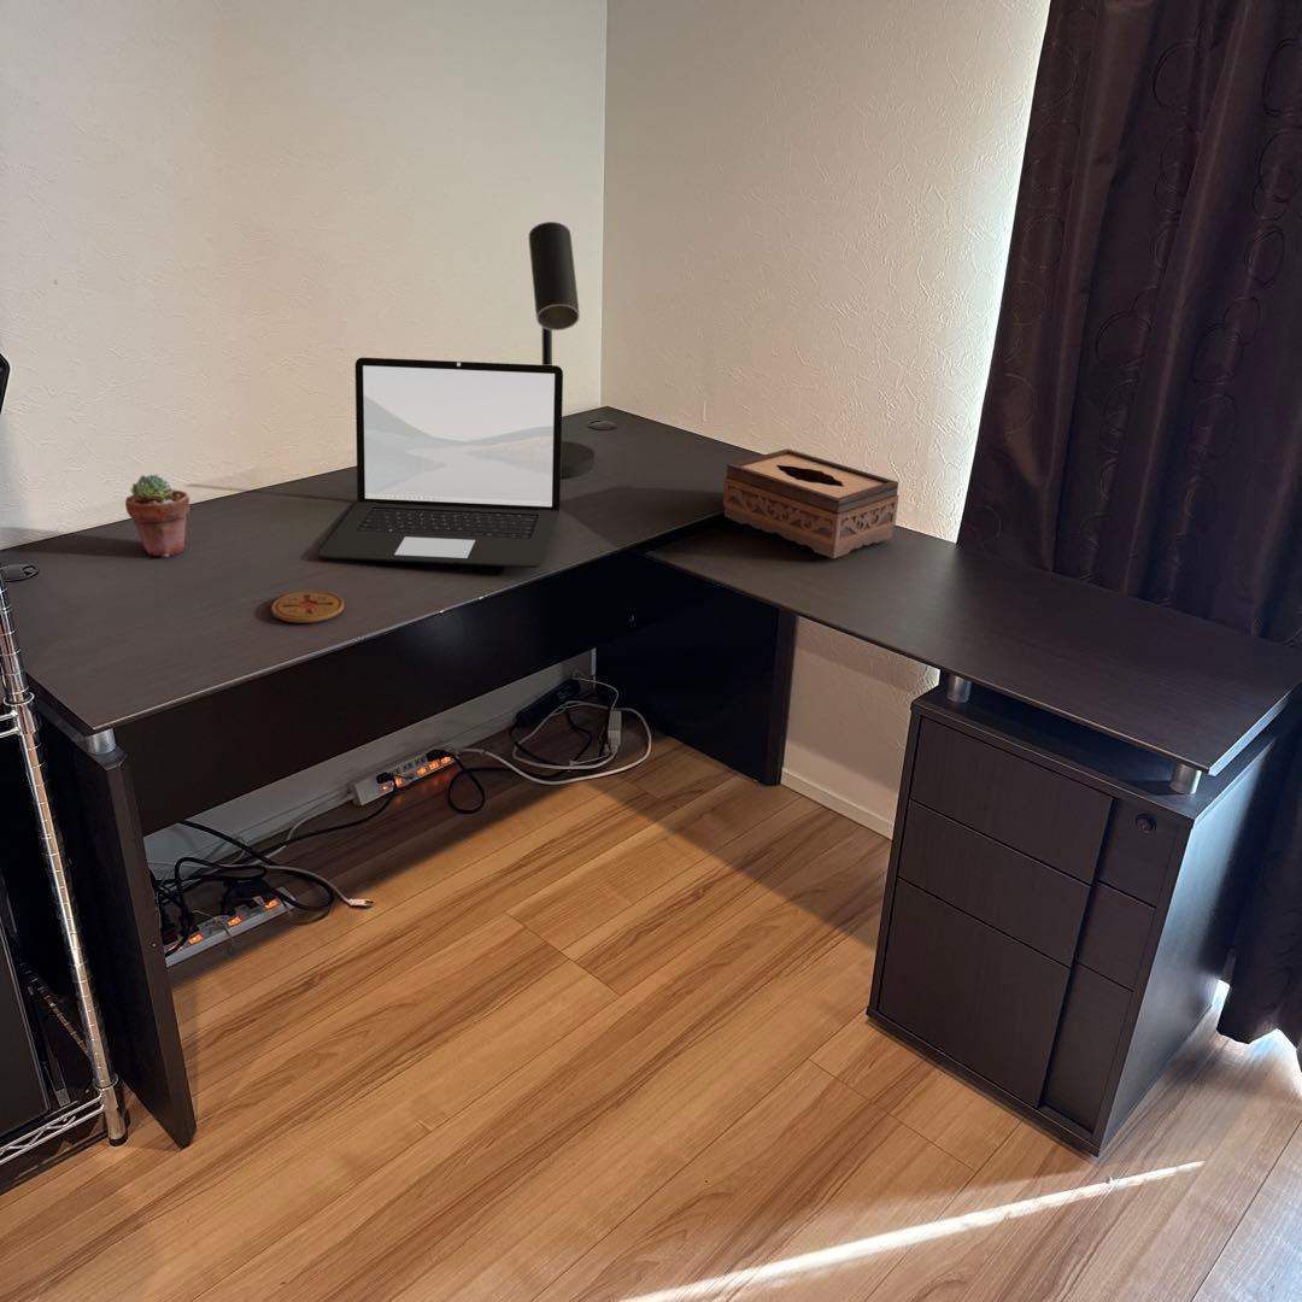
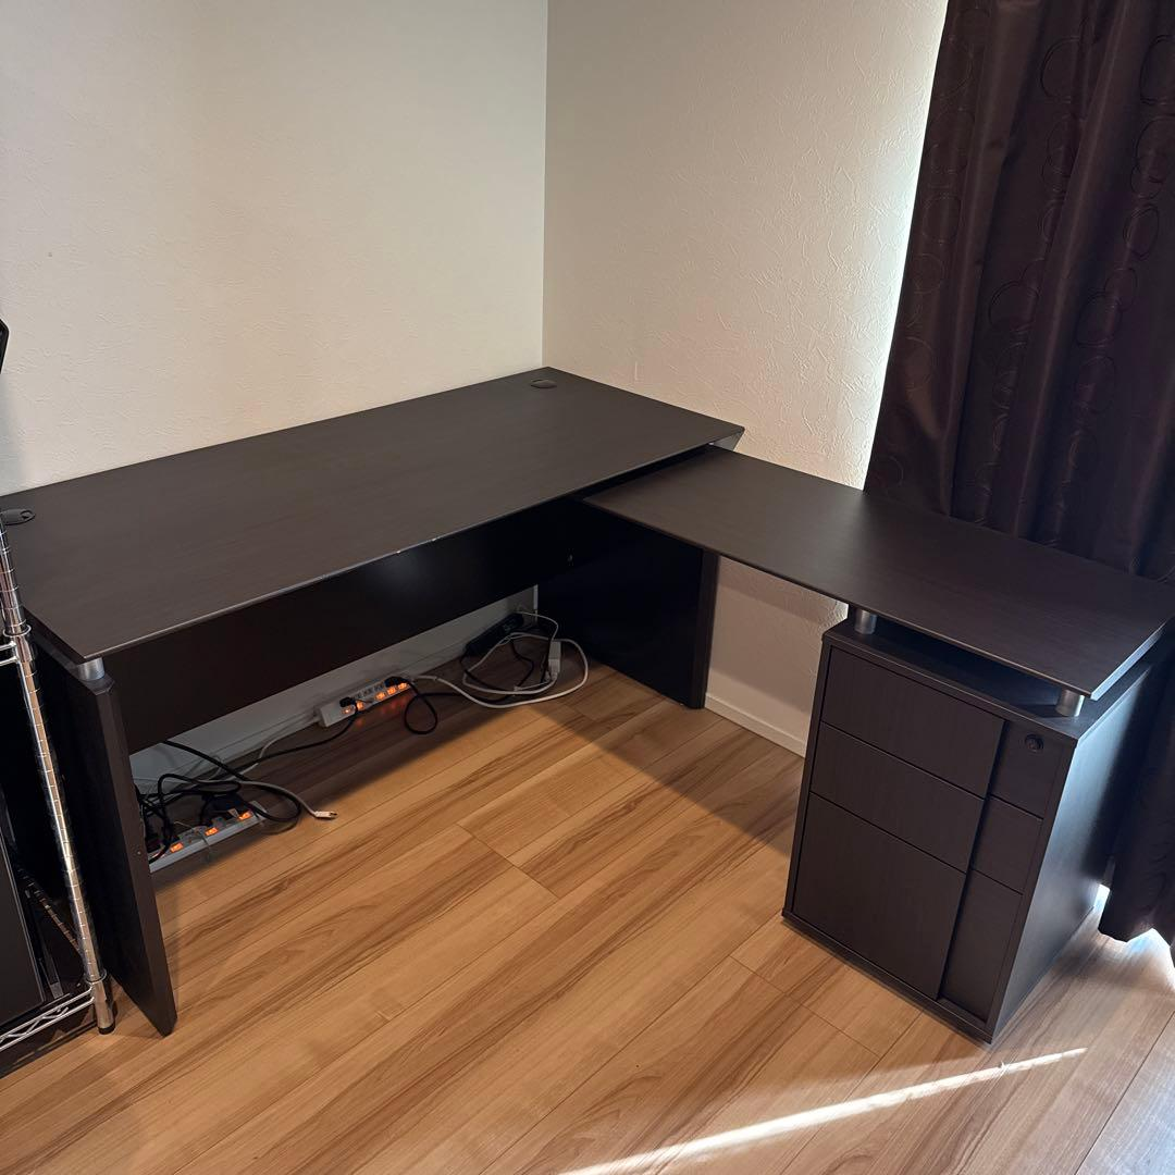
- coaster (307, 606)
- laptop (444, 458)
- potted succulent (158, 512)
- tissue box (809, 500)
- desk lamp (551, 352)
